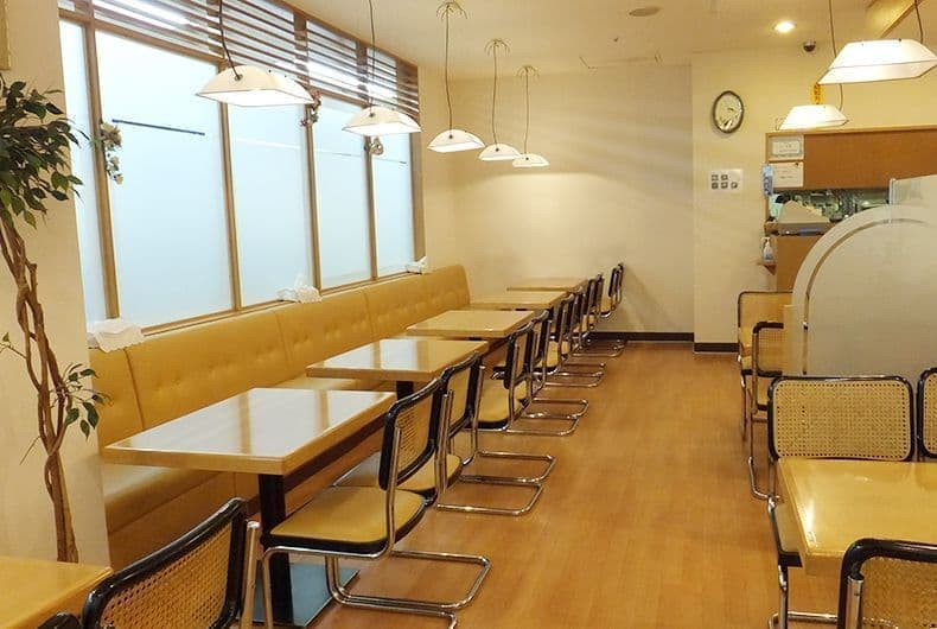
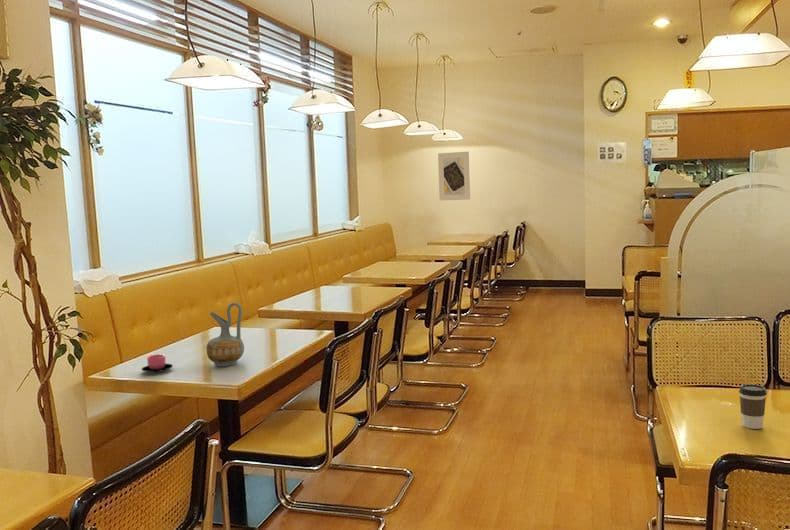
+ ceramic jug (224, 333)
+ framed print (454, 176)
+ cup (156, 363)
+ coffee cup (752, 406)
